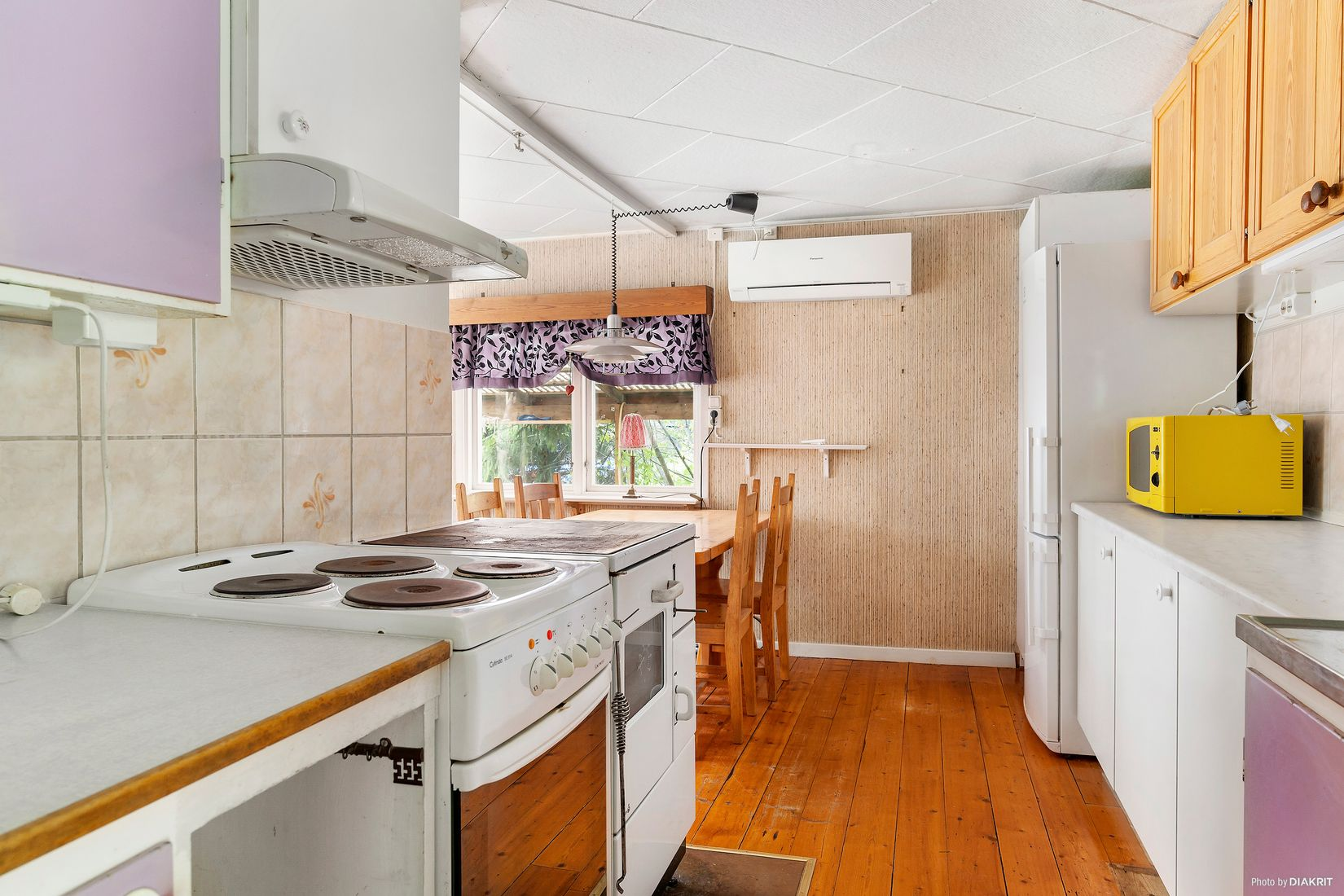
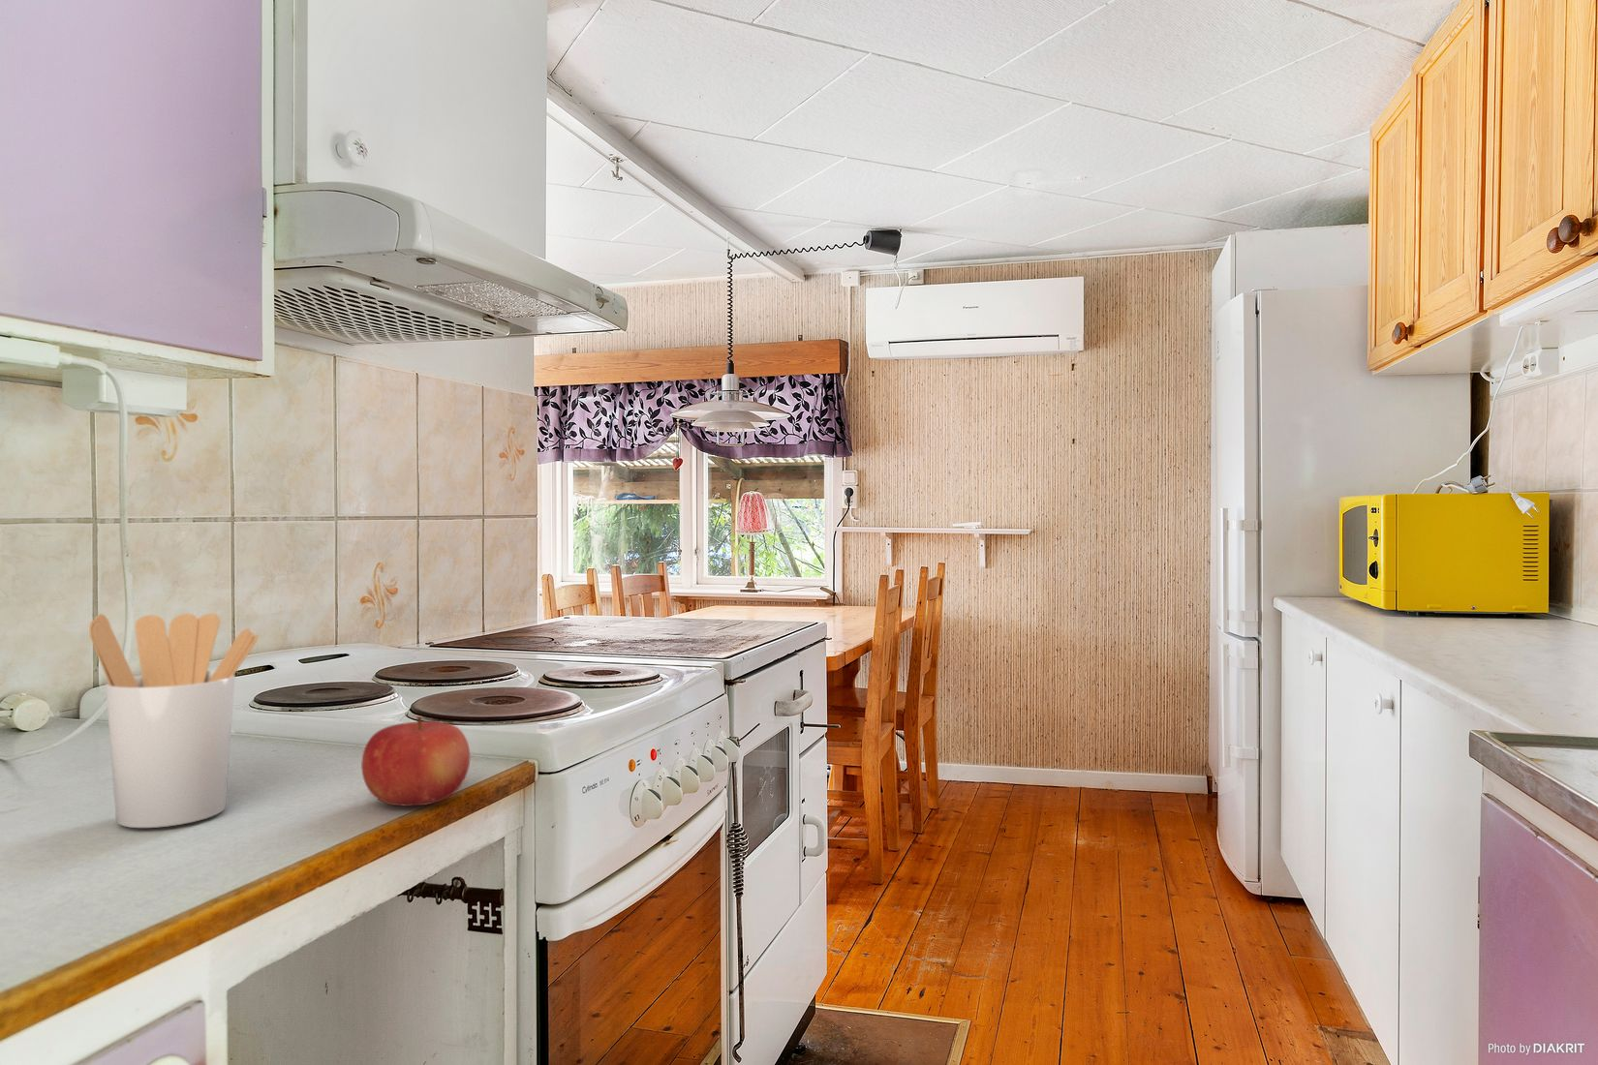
+ utensil holder (174, 708)
+ fruit (416, 757)
